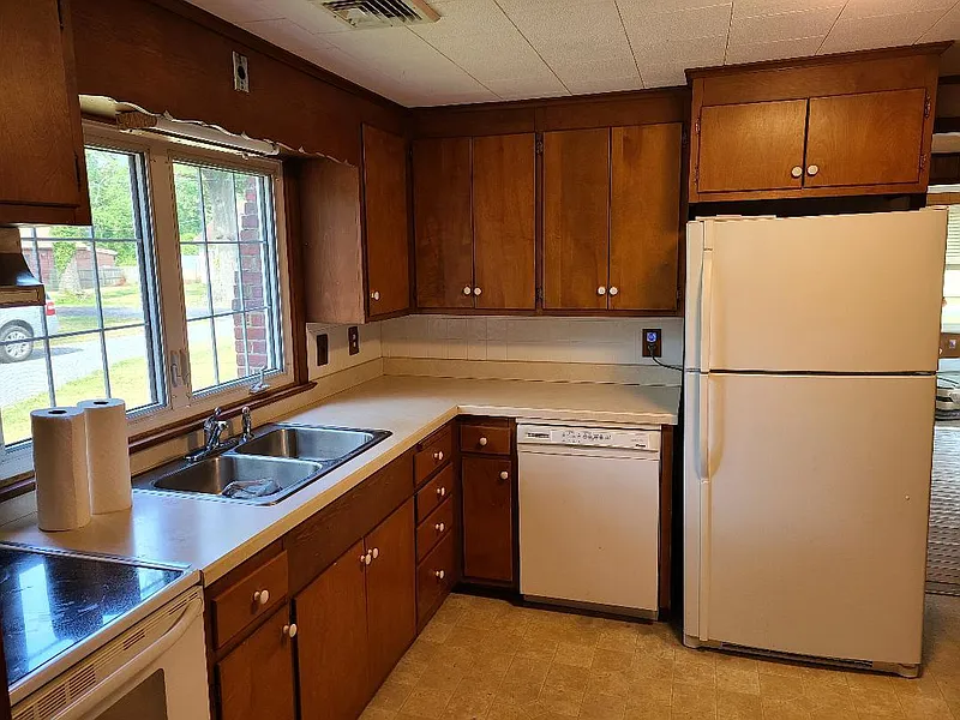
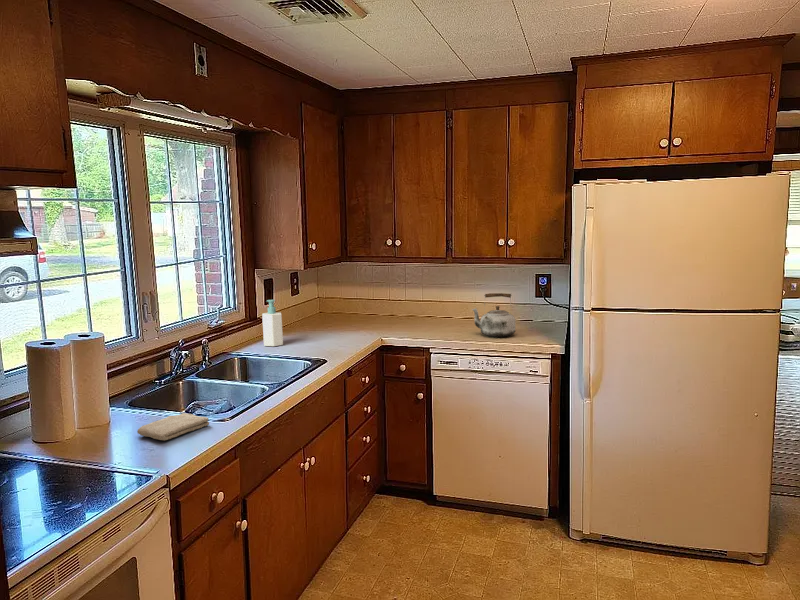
+ kettle (493, 313)
+ soap bottle (272, 322)
+ washcloth (175, 425)
